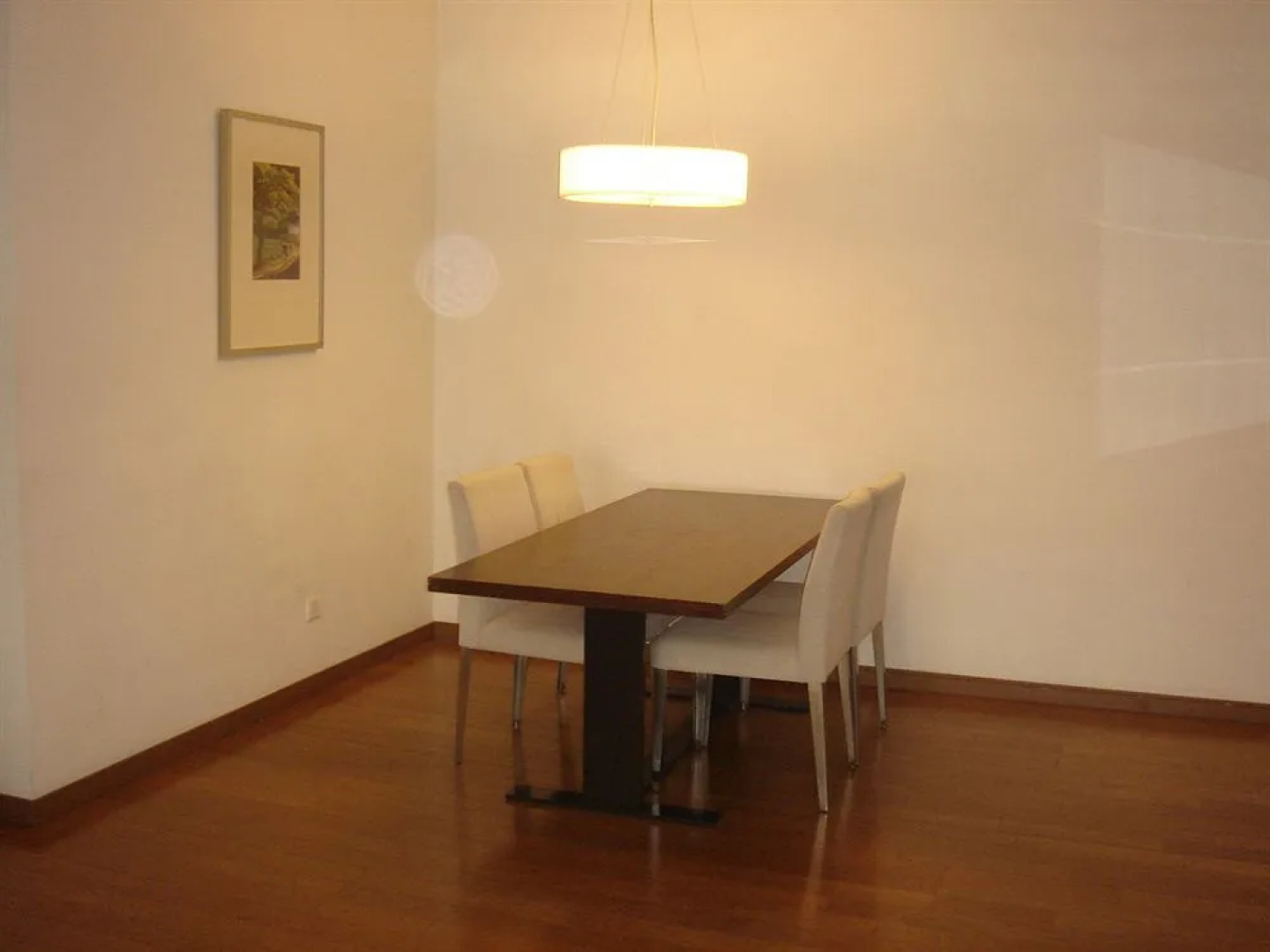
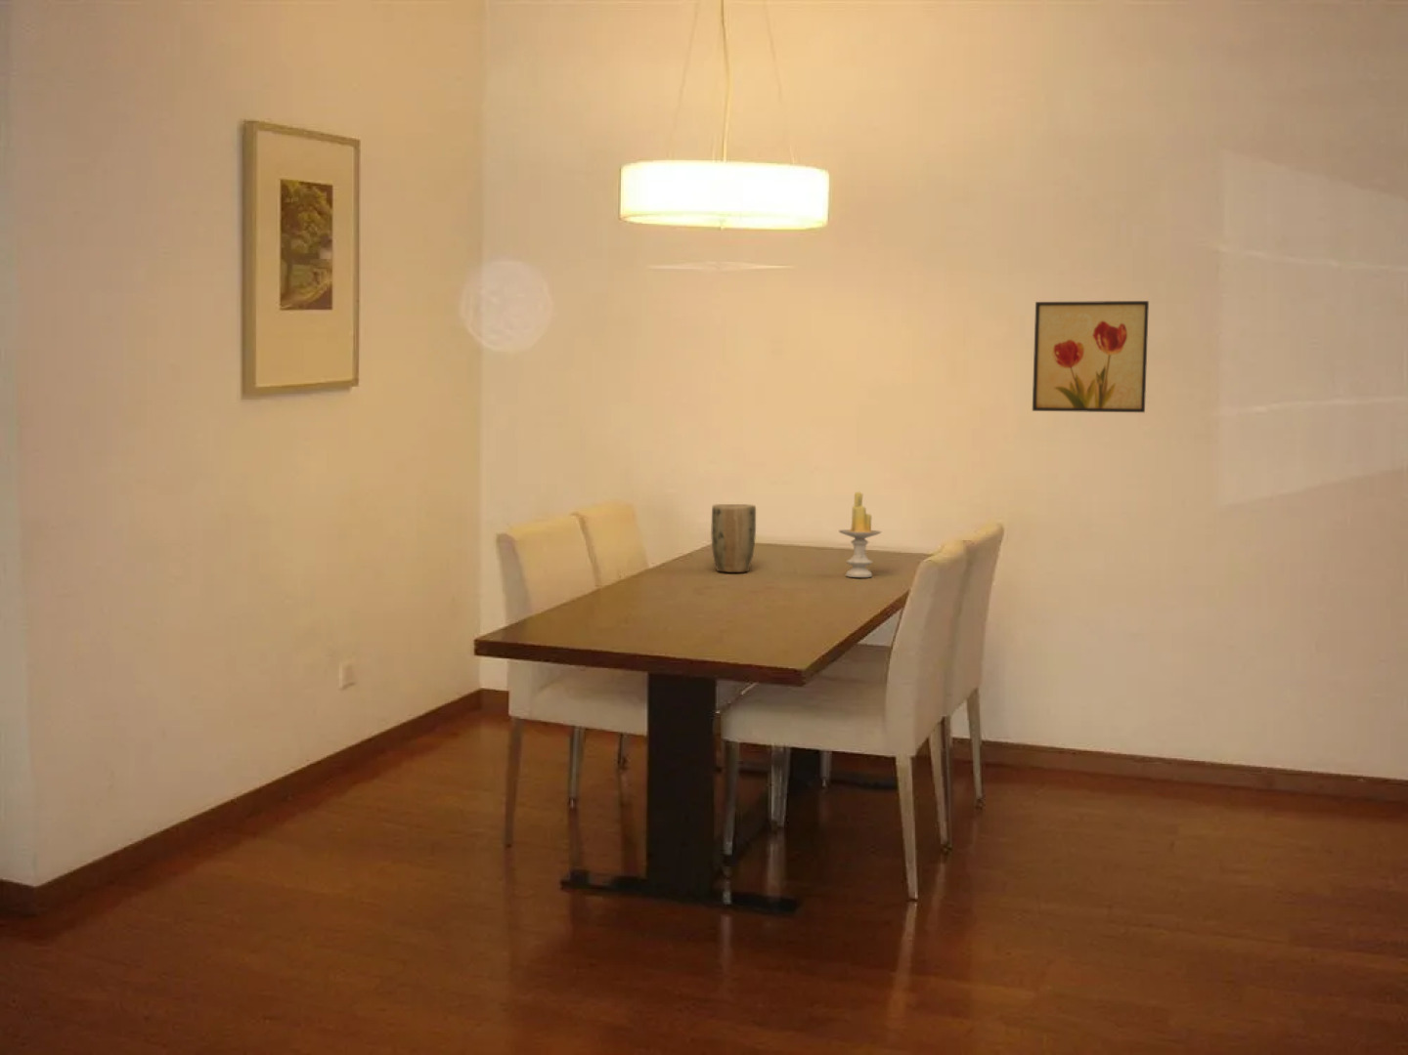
+ plant pot (733, 537)
+ wall art (1089, 357)
+ candle (859, 533)
